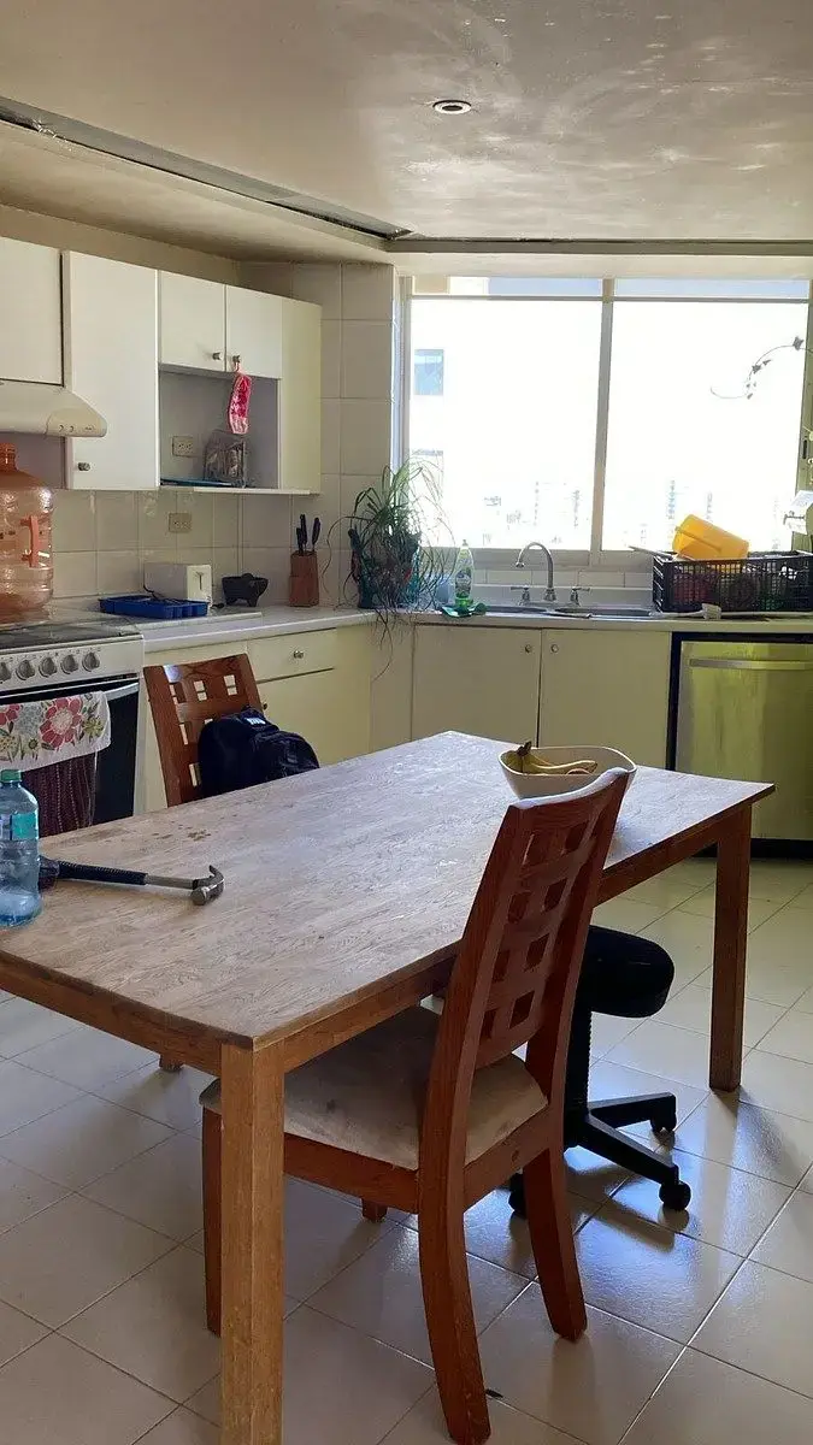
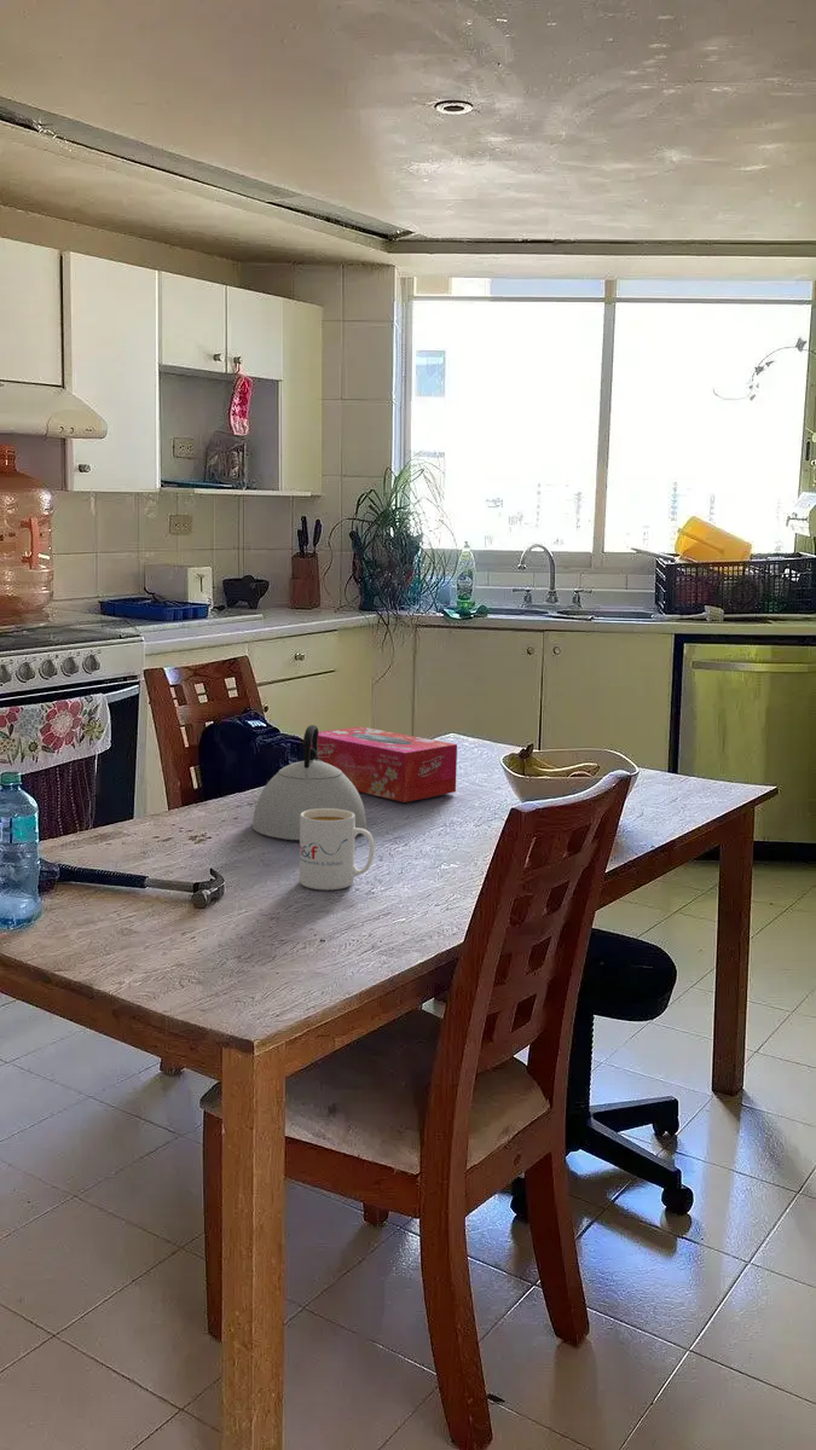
+ mug (336, 849)
+ kettle (311, 776)
+ tissue box (380, 761)
